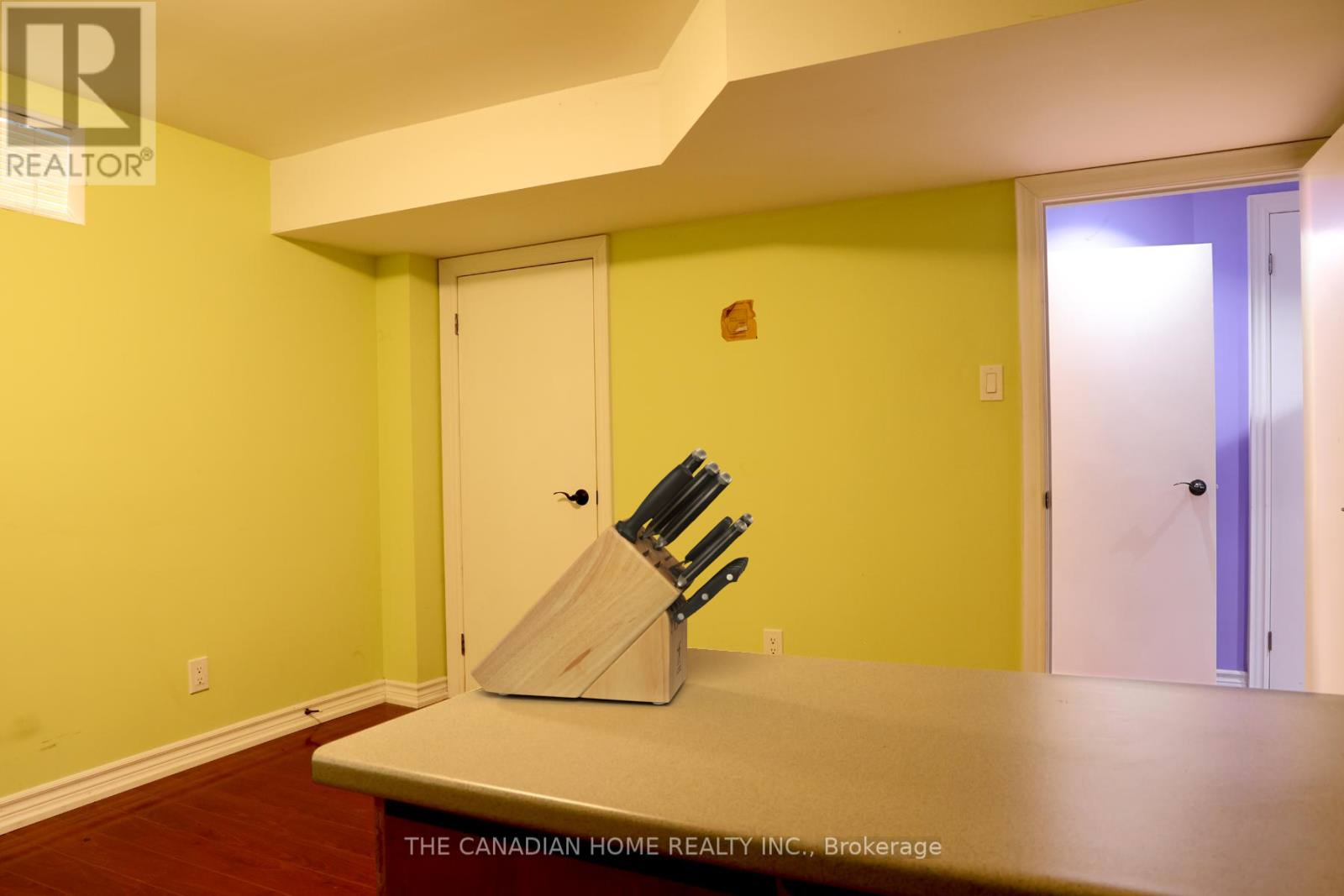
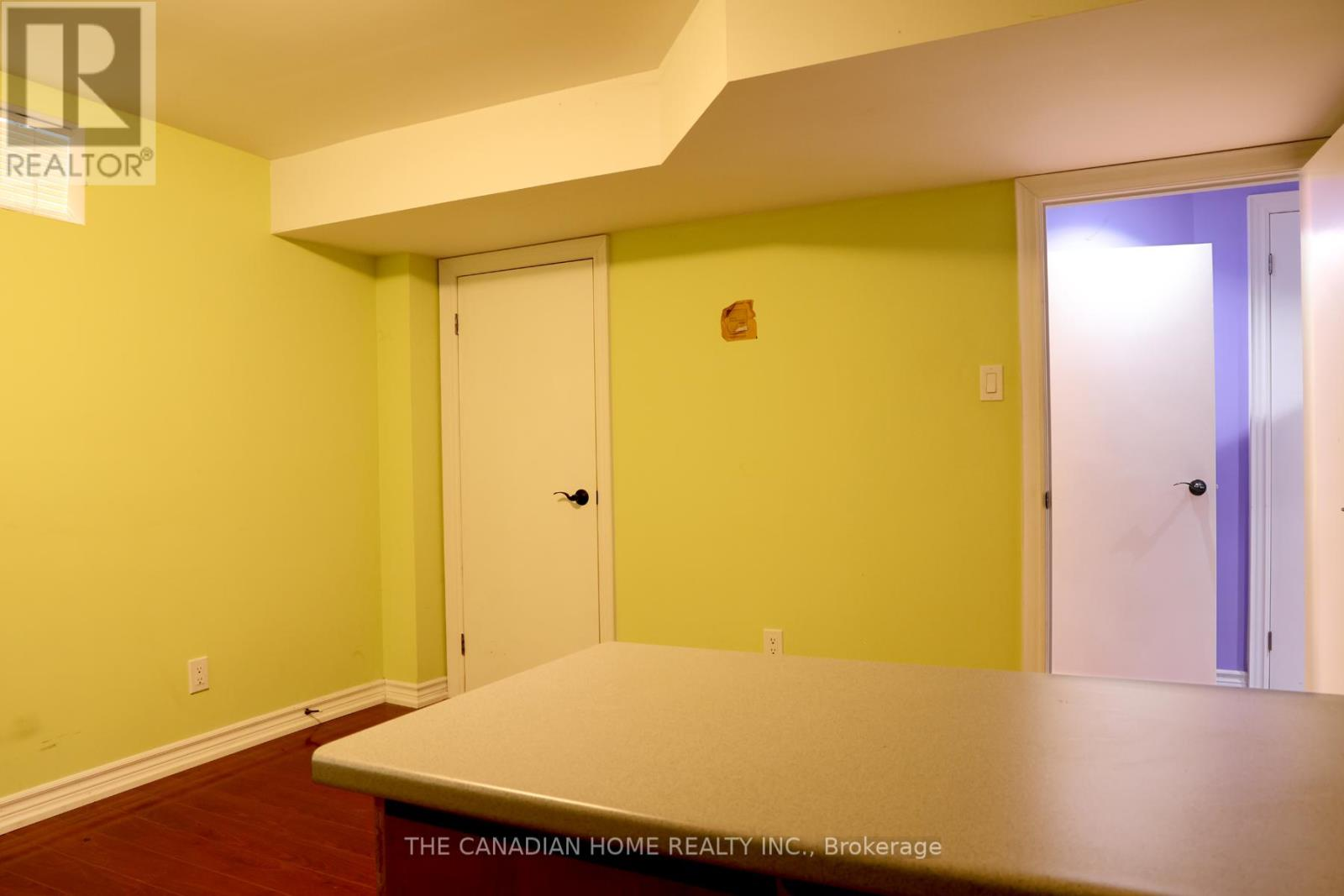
- knife block (614, 569)
